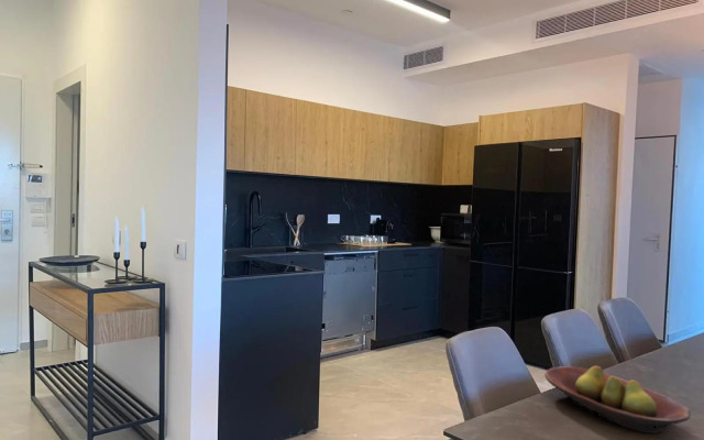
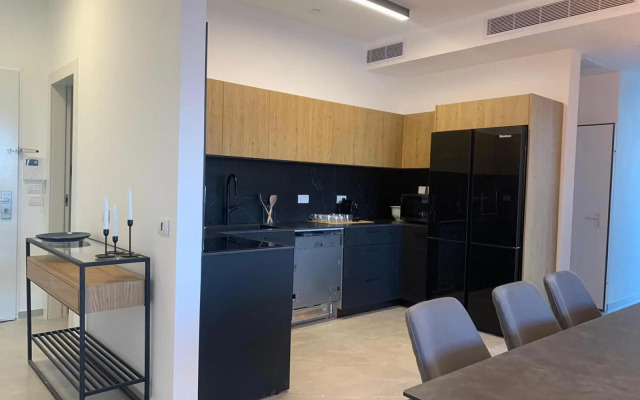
- fruit bowl (610, 392)
